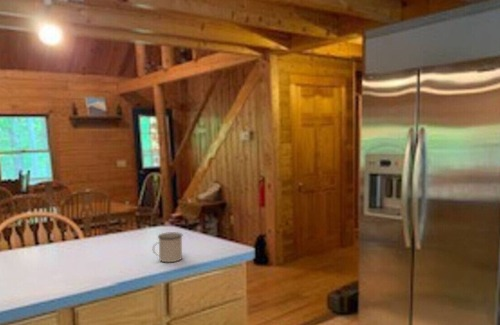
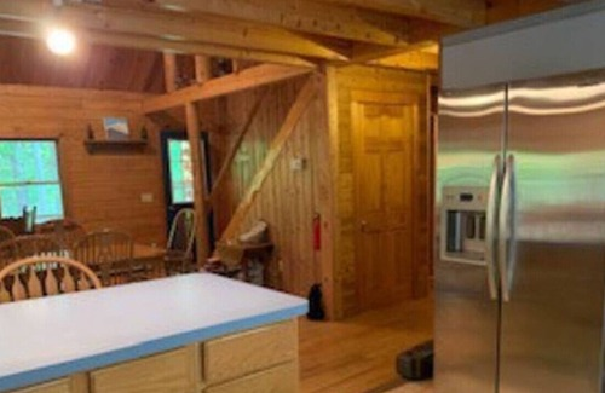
- mug (167, 248)
